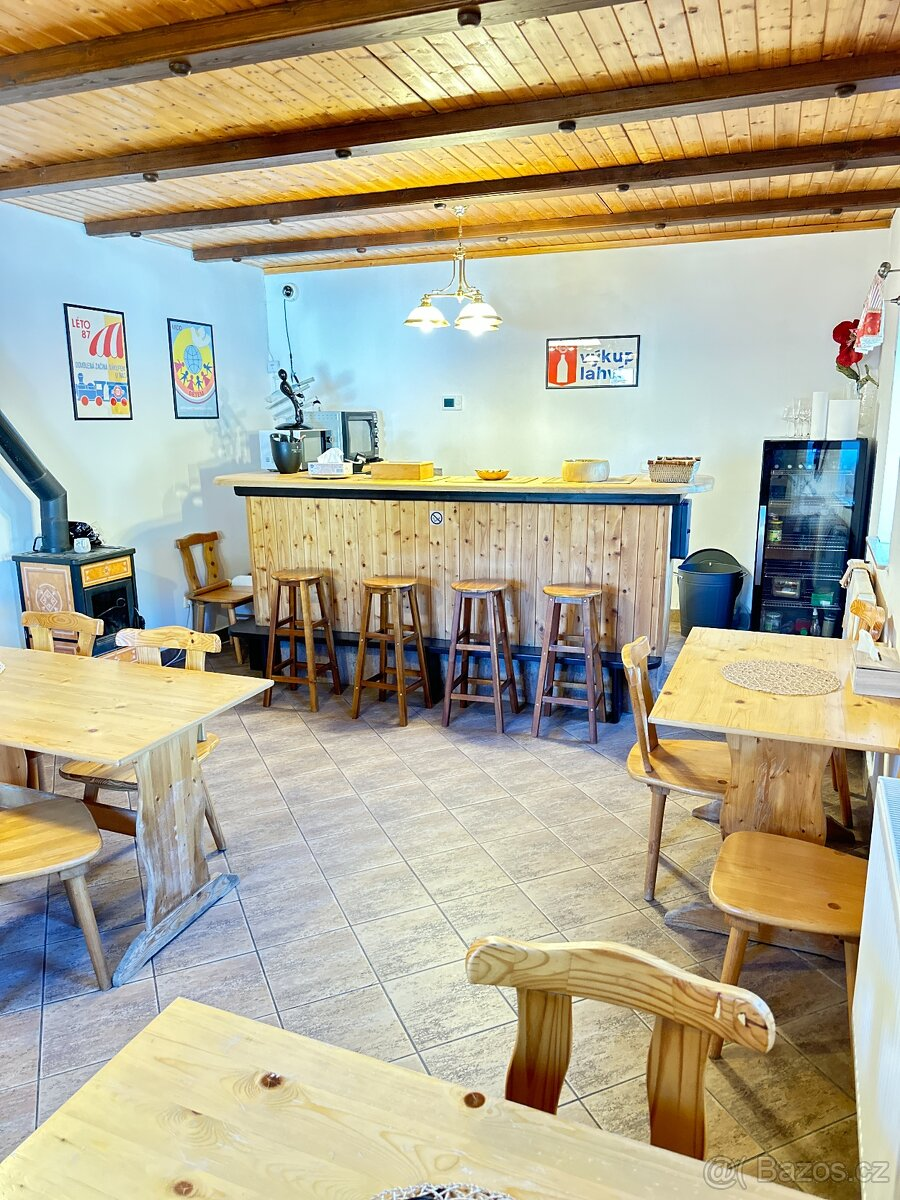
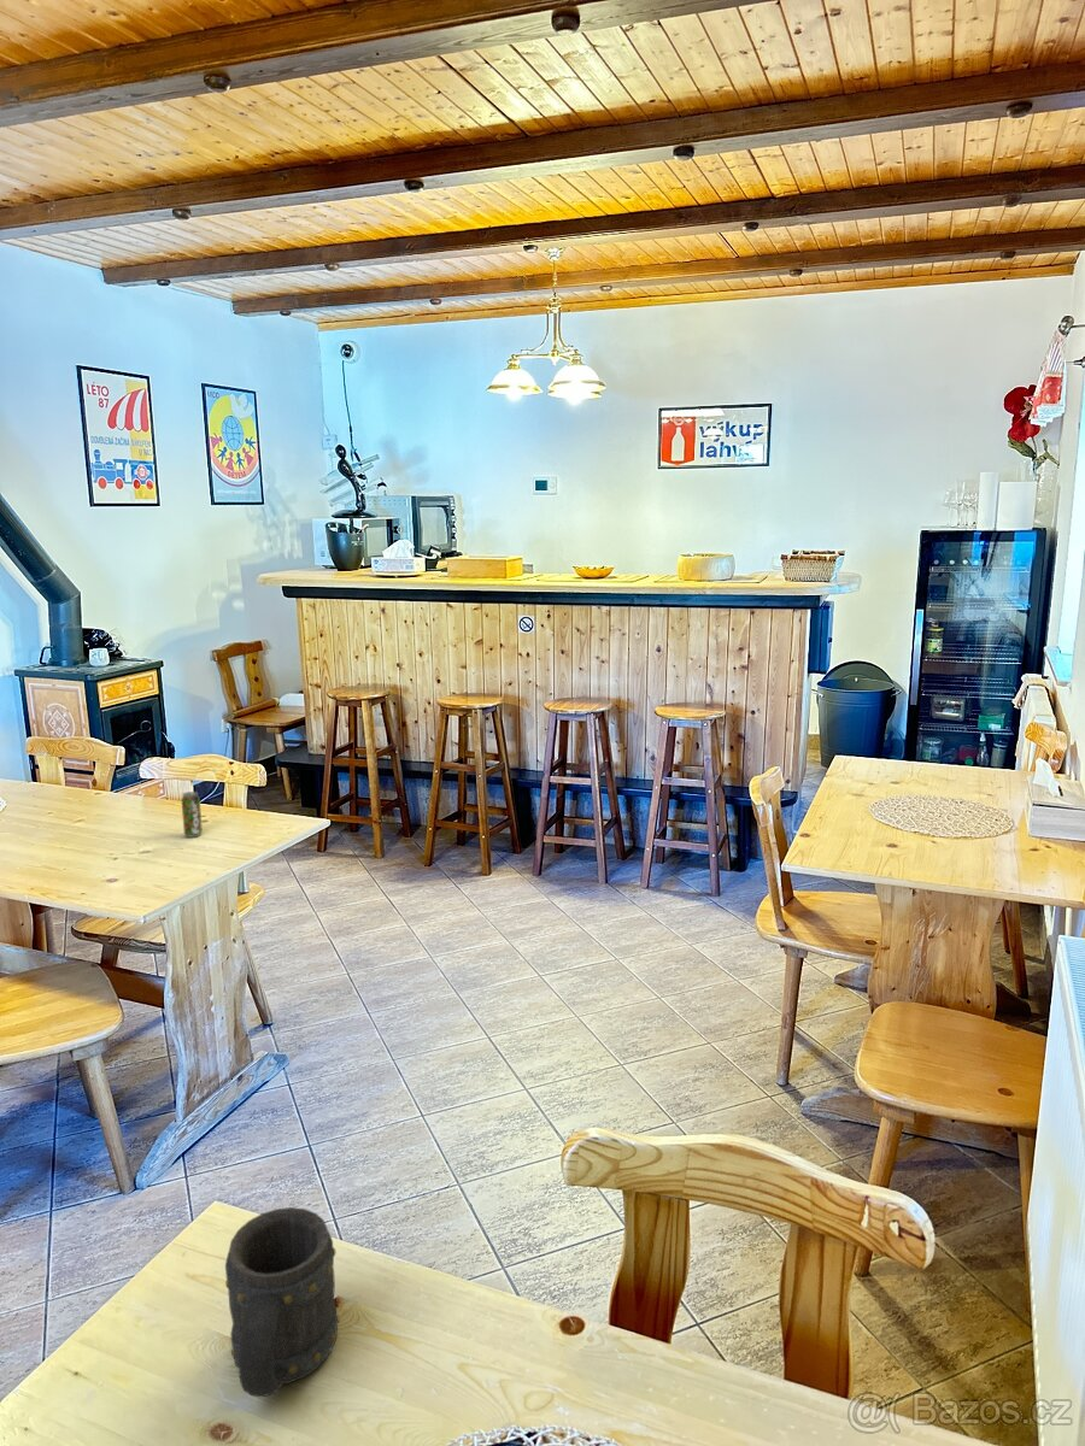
+ beer mug (276, 1310)
+ beverage can (192, 813)
